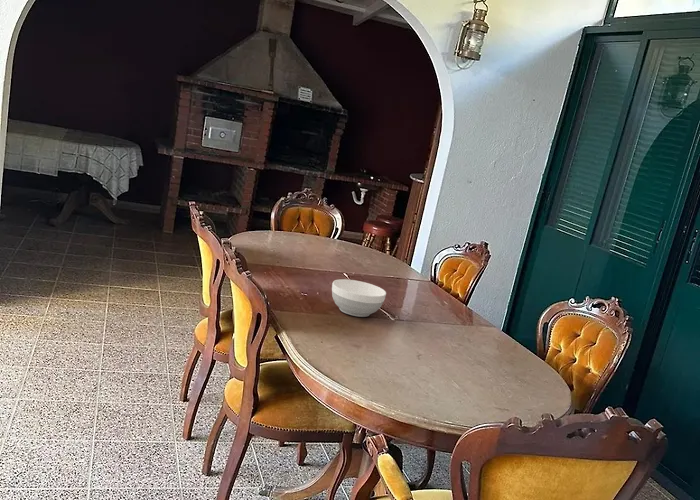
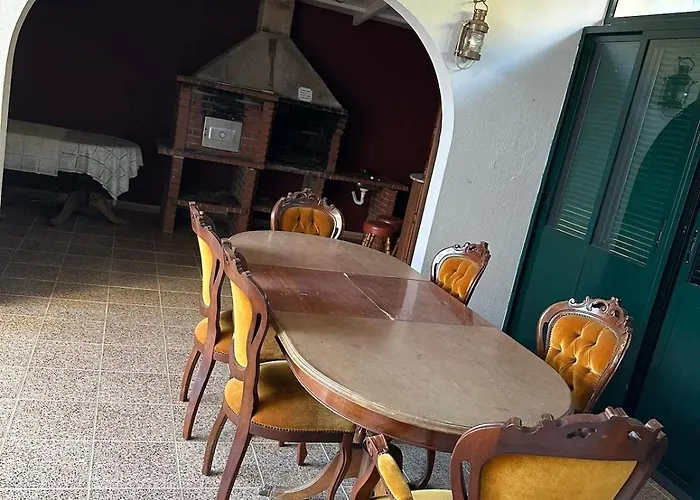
- bowl (357, 299)
